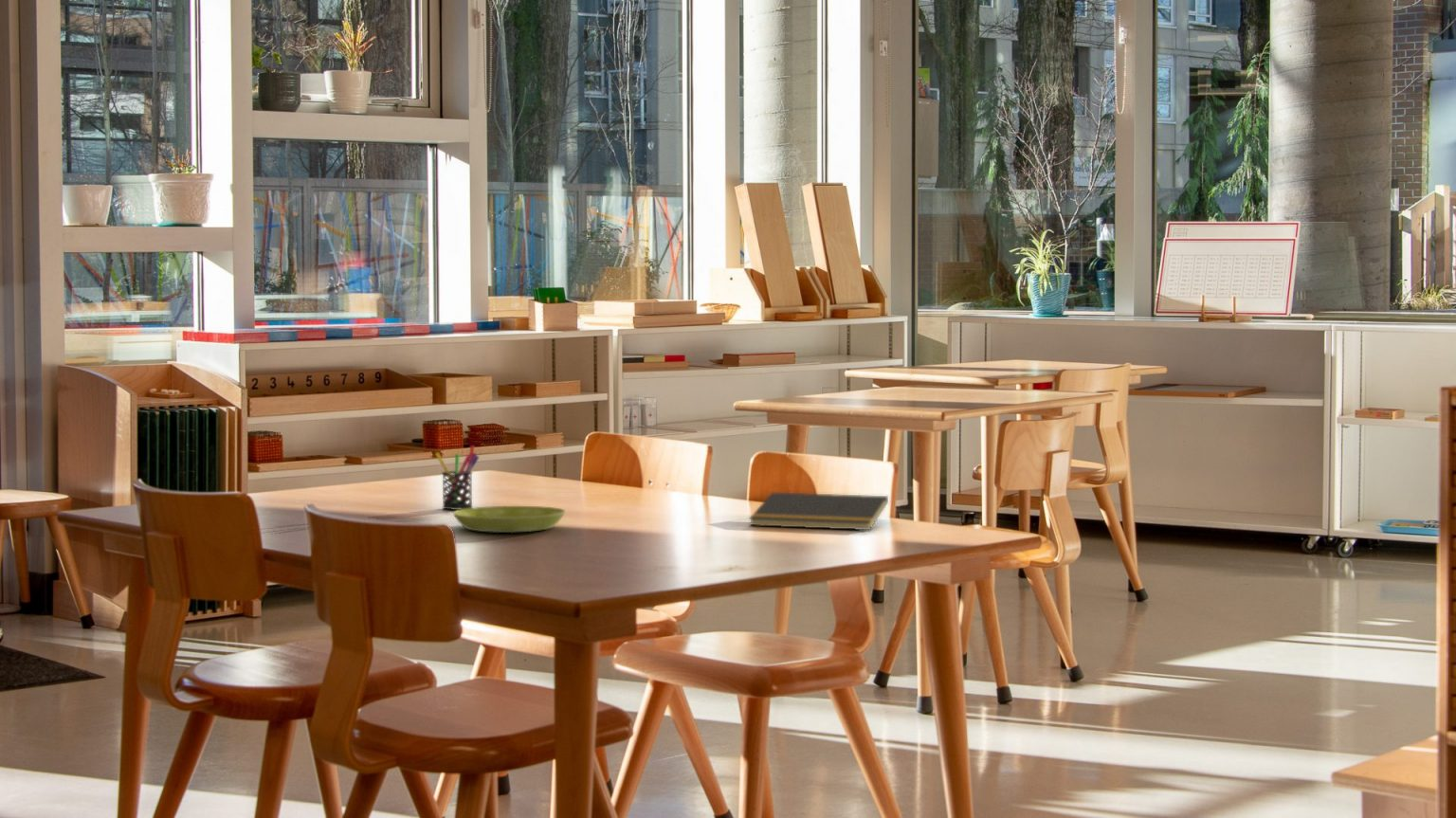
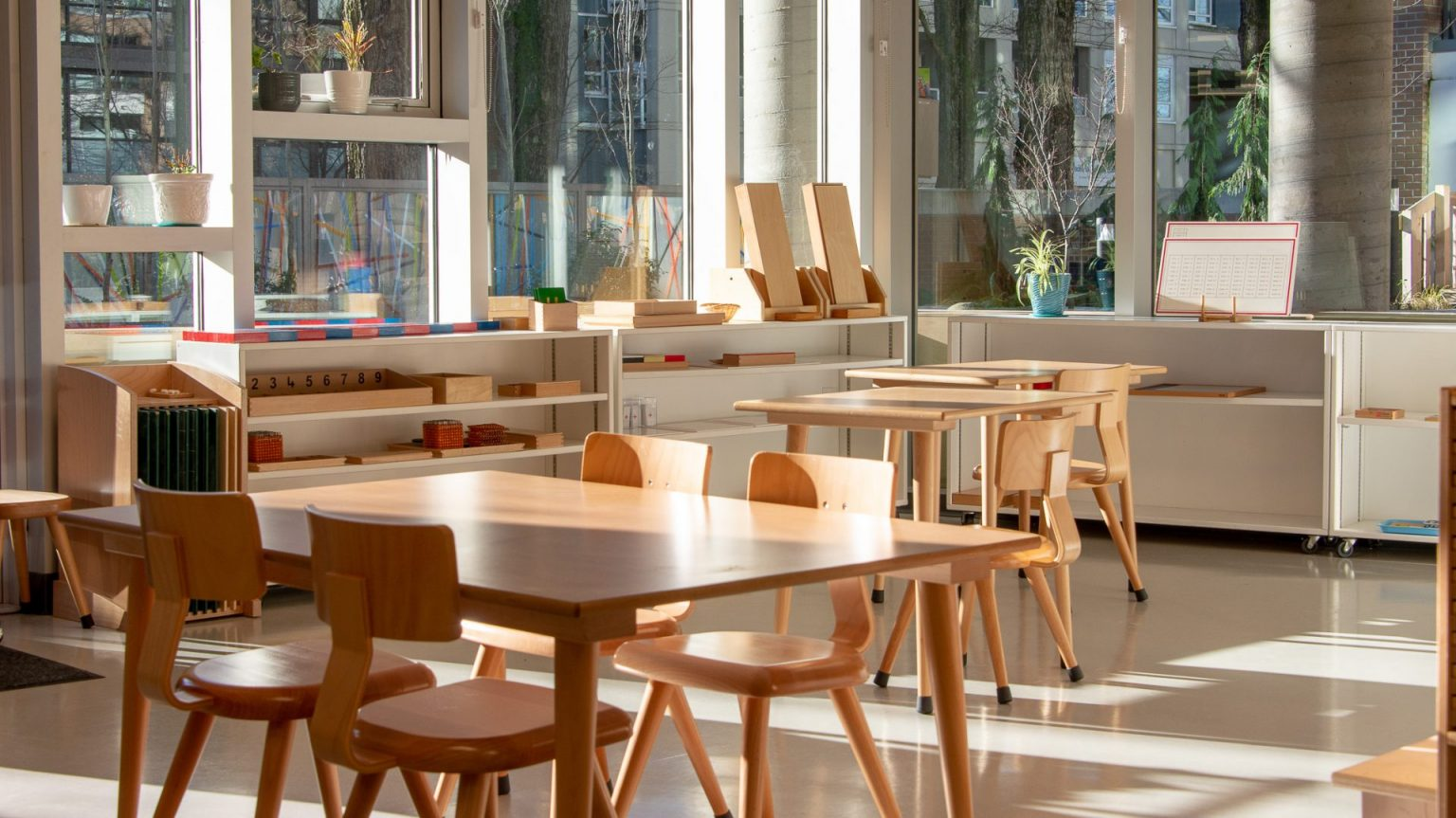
- saucer (509, 519)
- notepad (819, 510)
- pen holder (459, 476)
